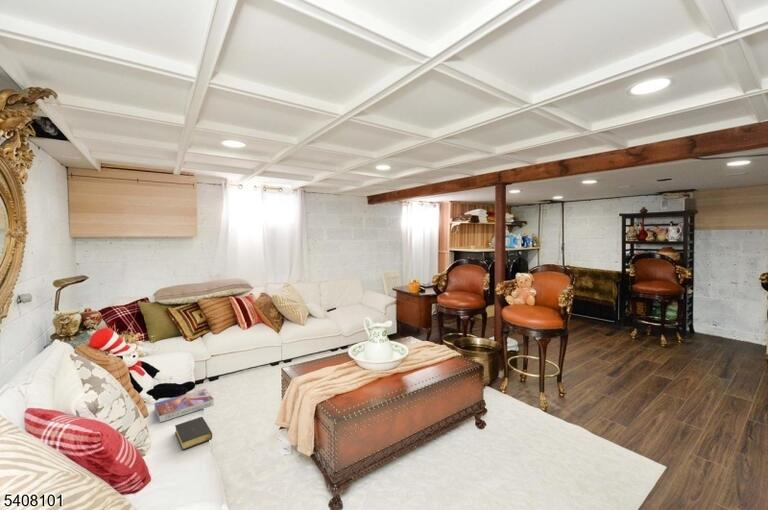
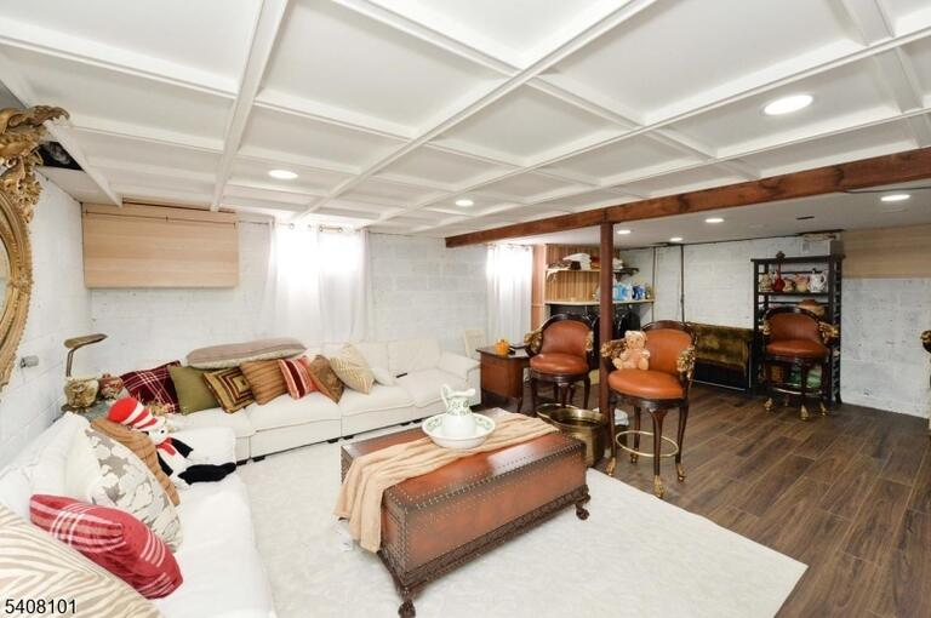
- bible (192, 430)
- textbook (184, 404)
